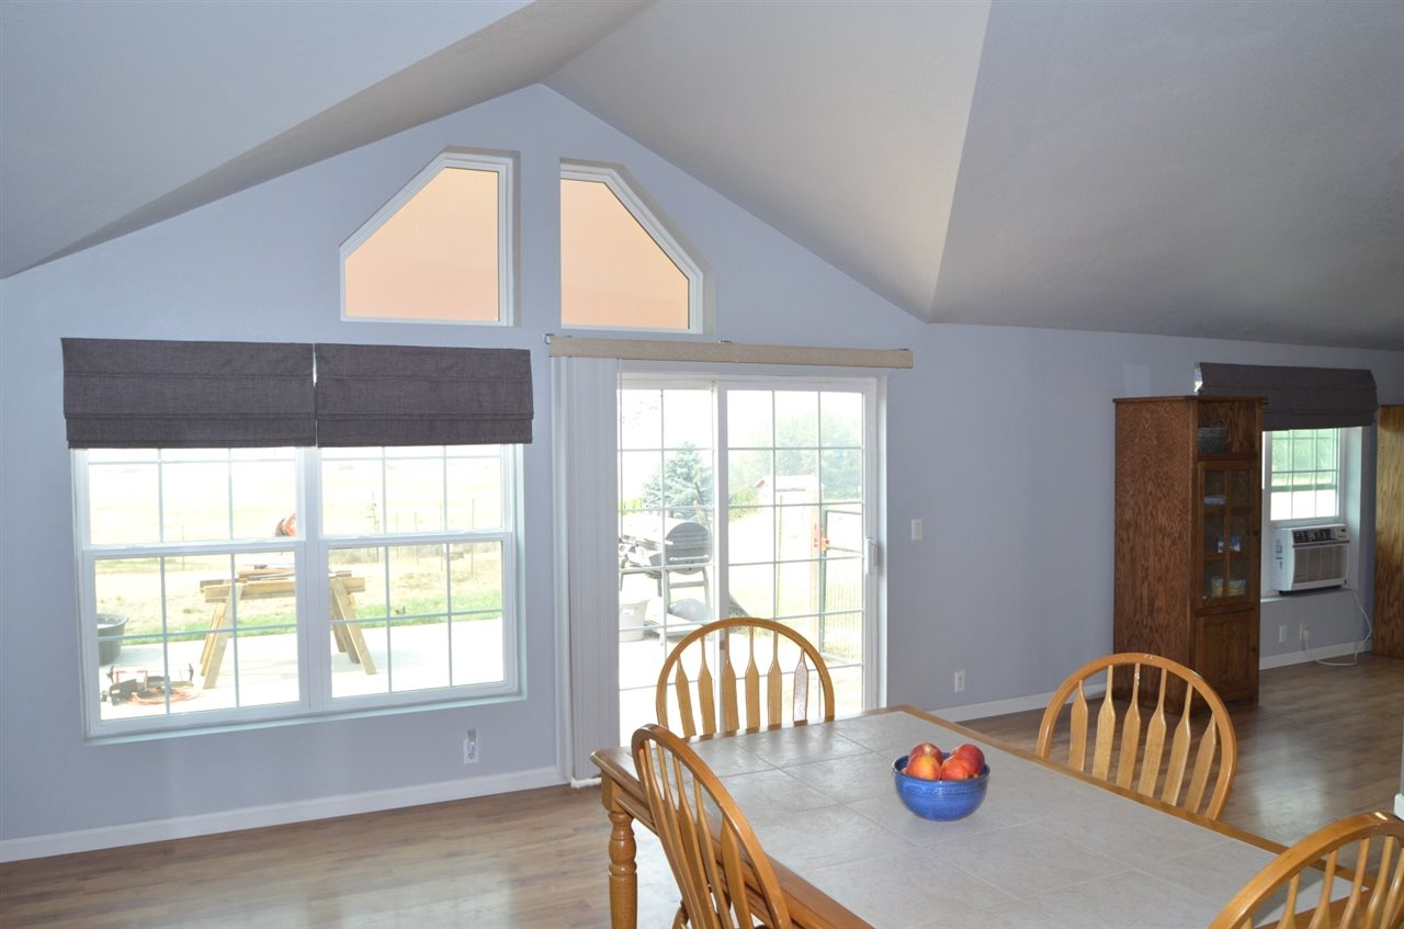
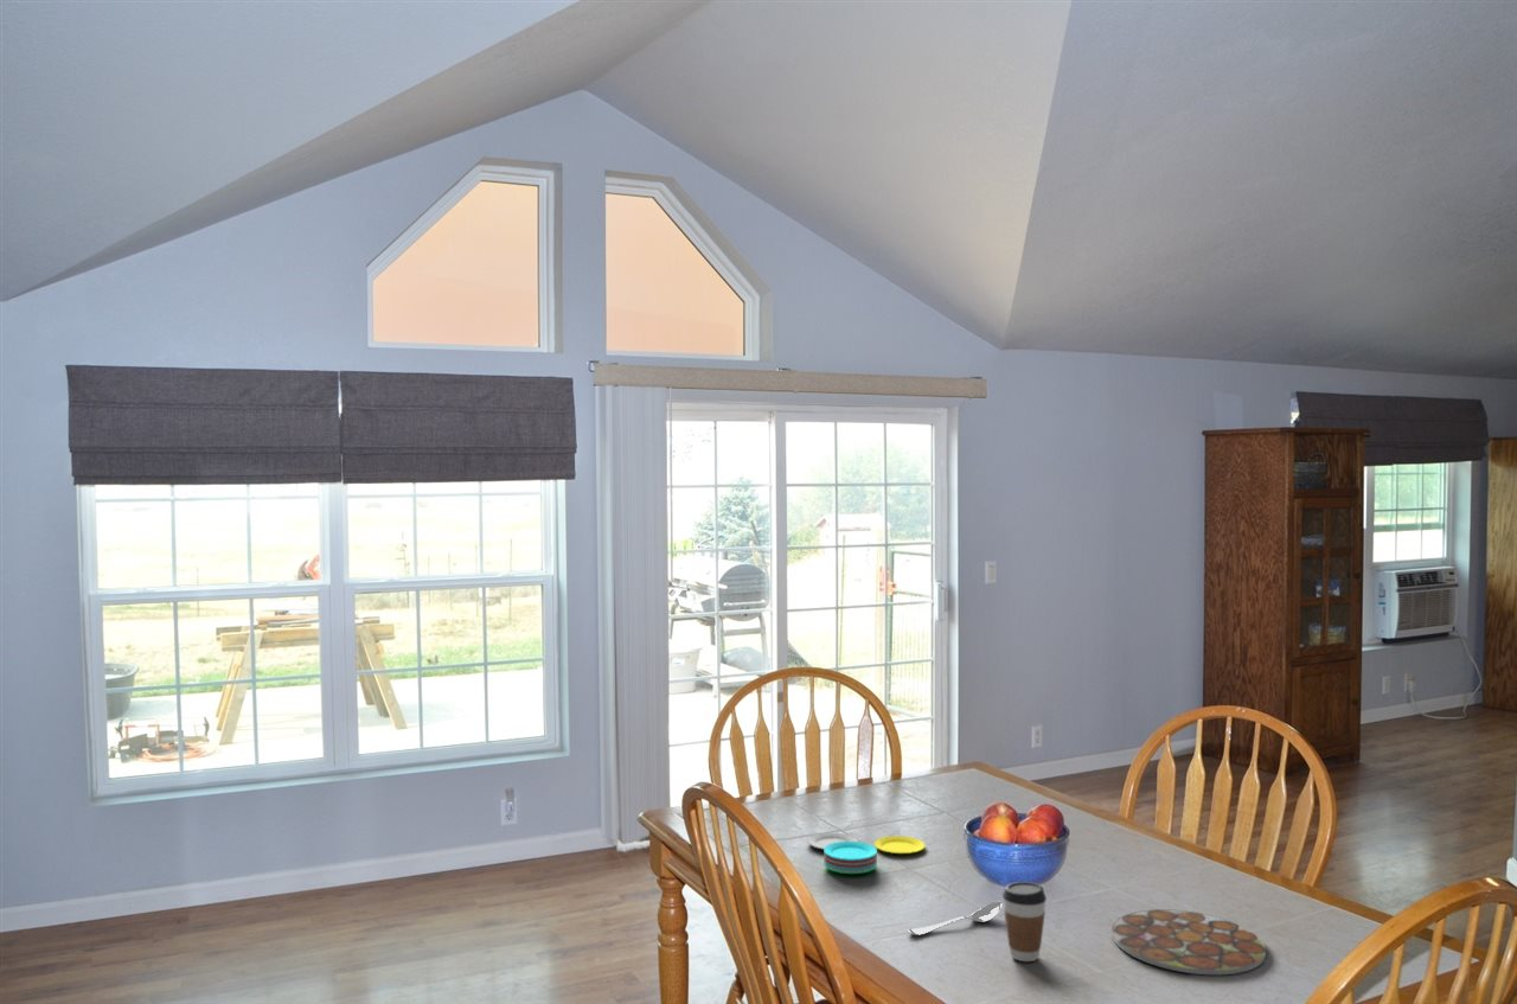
+ spoon (956, 917)
+ plate (1186, 940)
+ coffee cup (1024, 921)
+ plate (853, 843)
